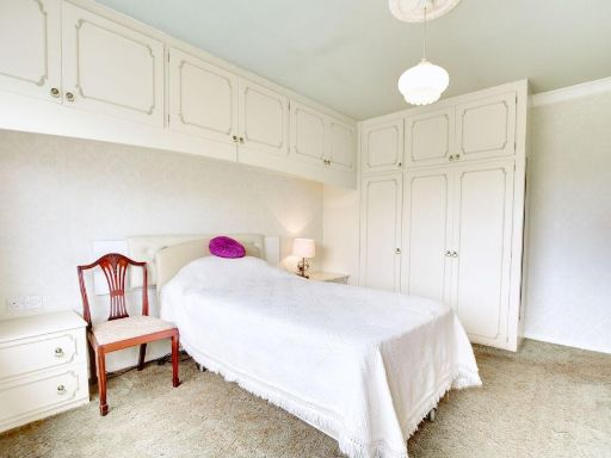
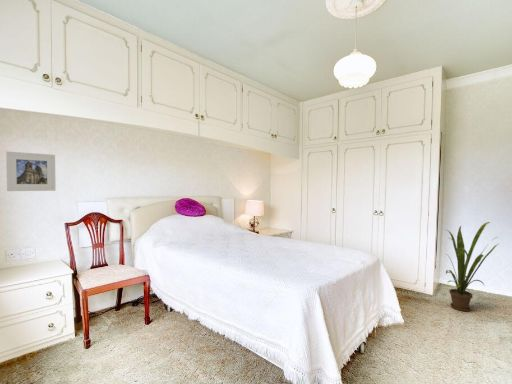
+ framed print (32, 172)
+ house plant (464, 264)
